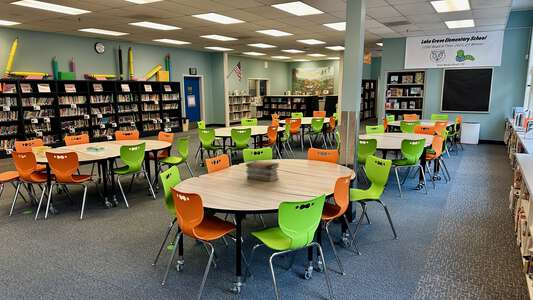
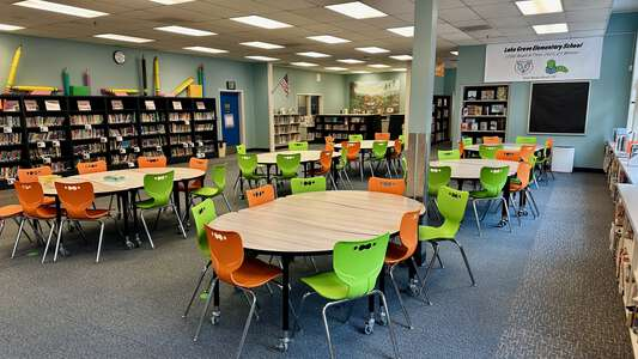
- book stack (262, 170)
